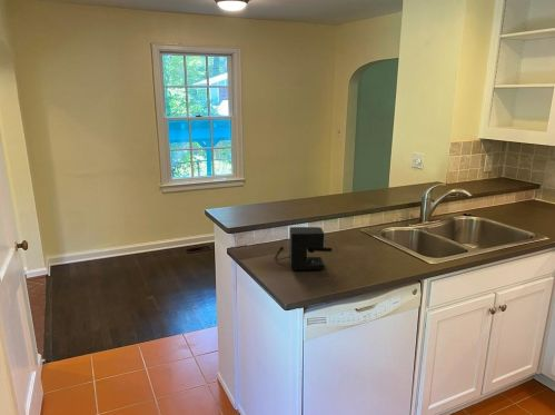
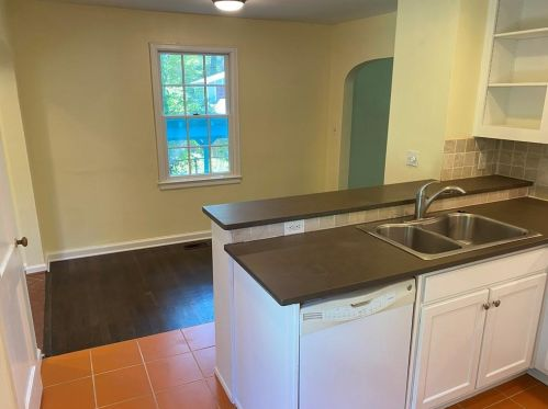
- coffee maker (301, 241)
